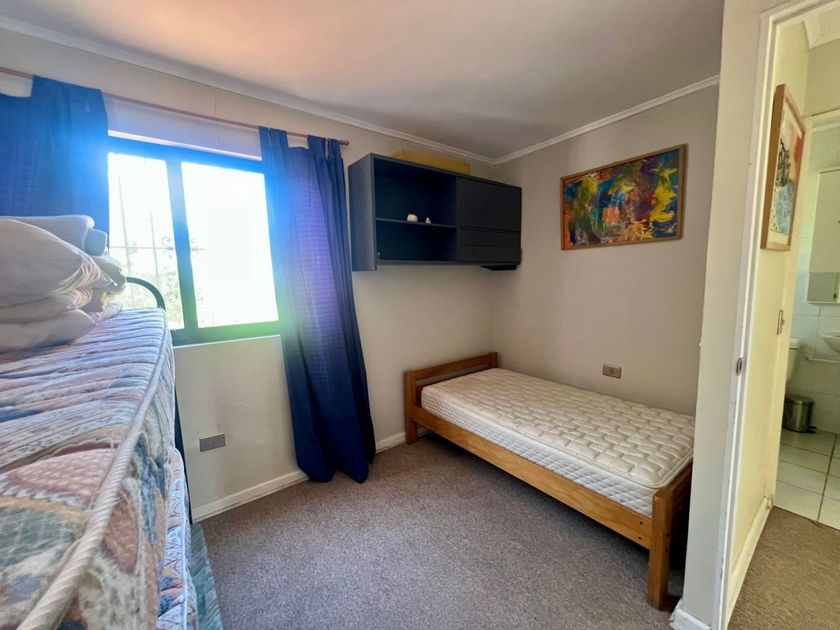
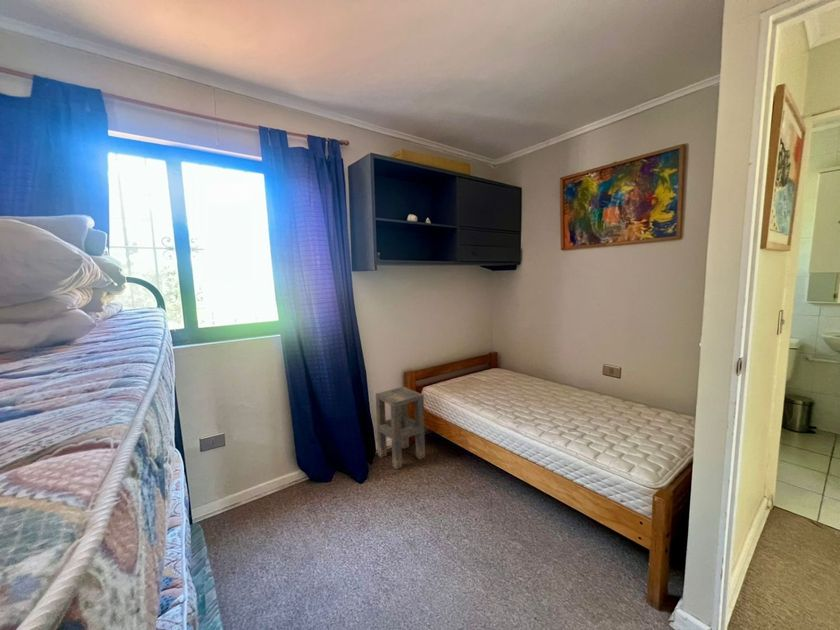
+ side table (400, 425)
